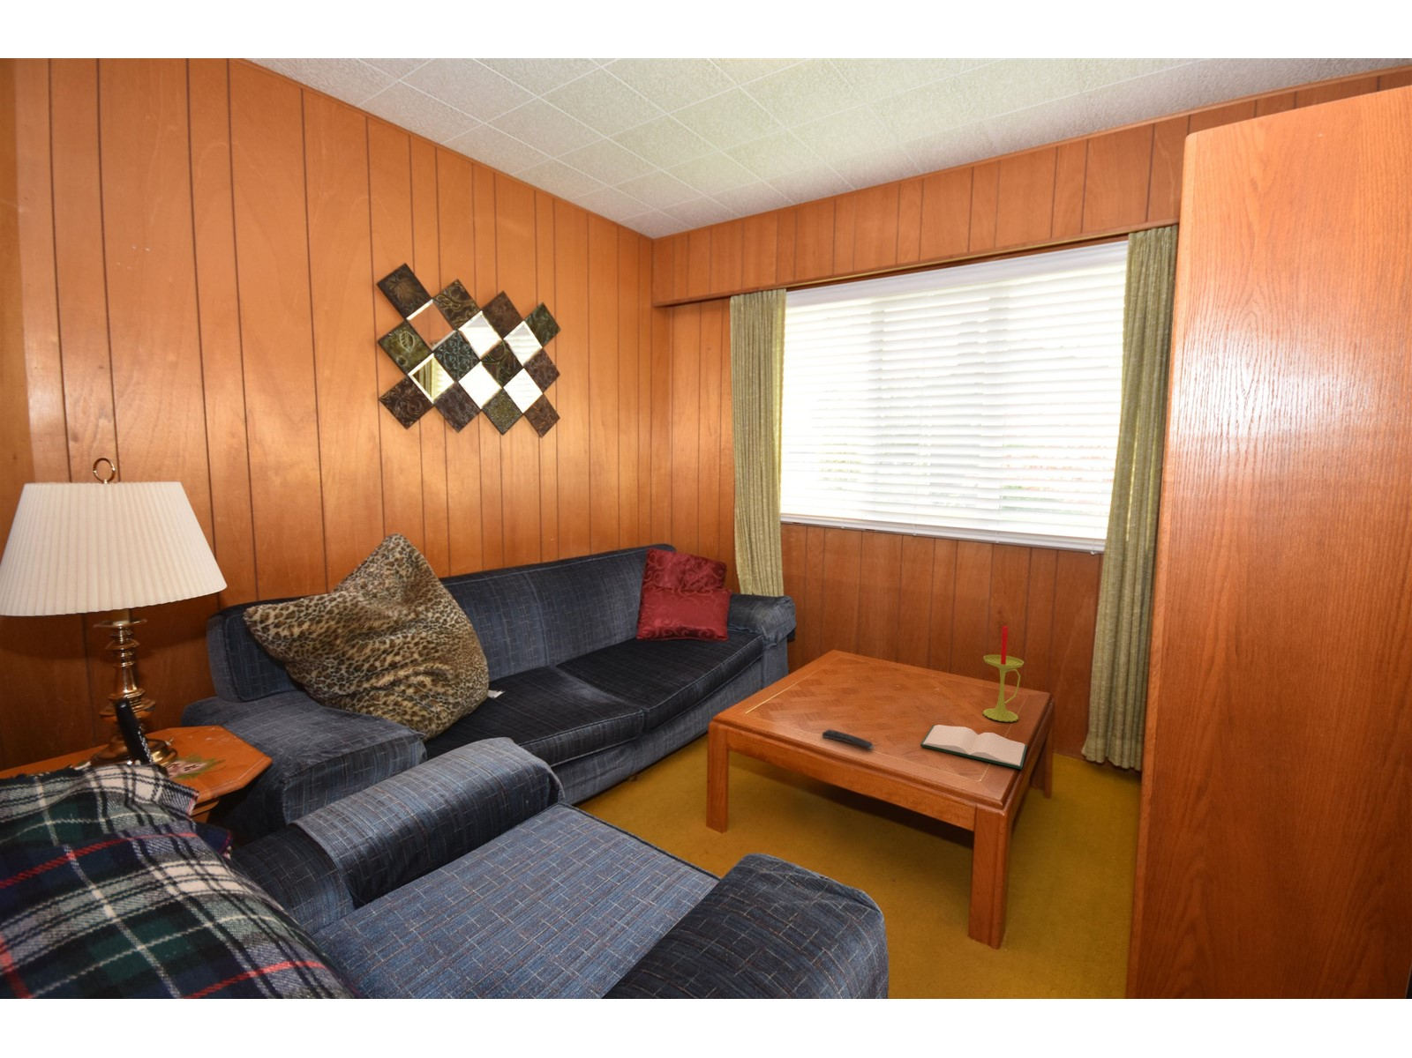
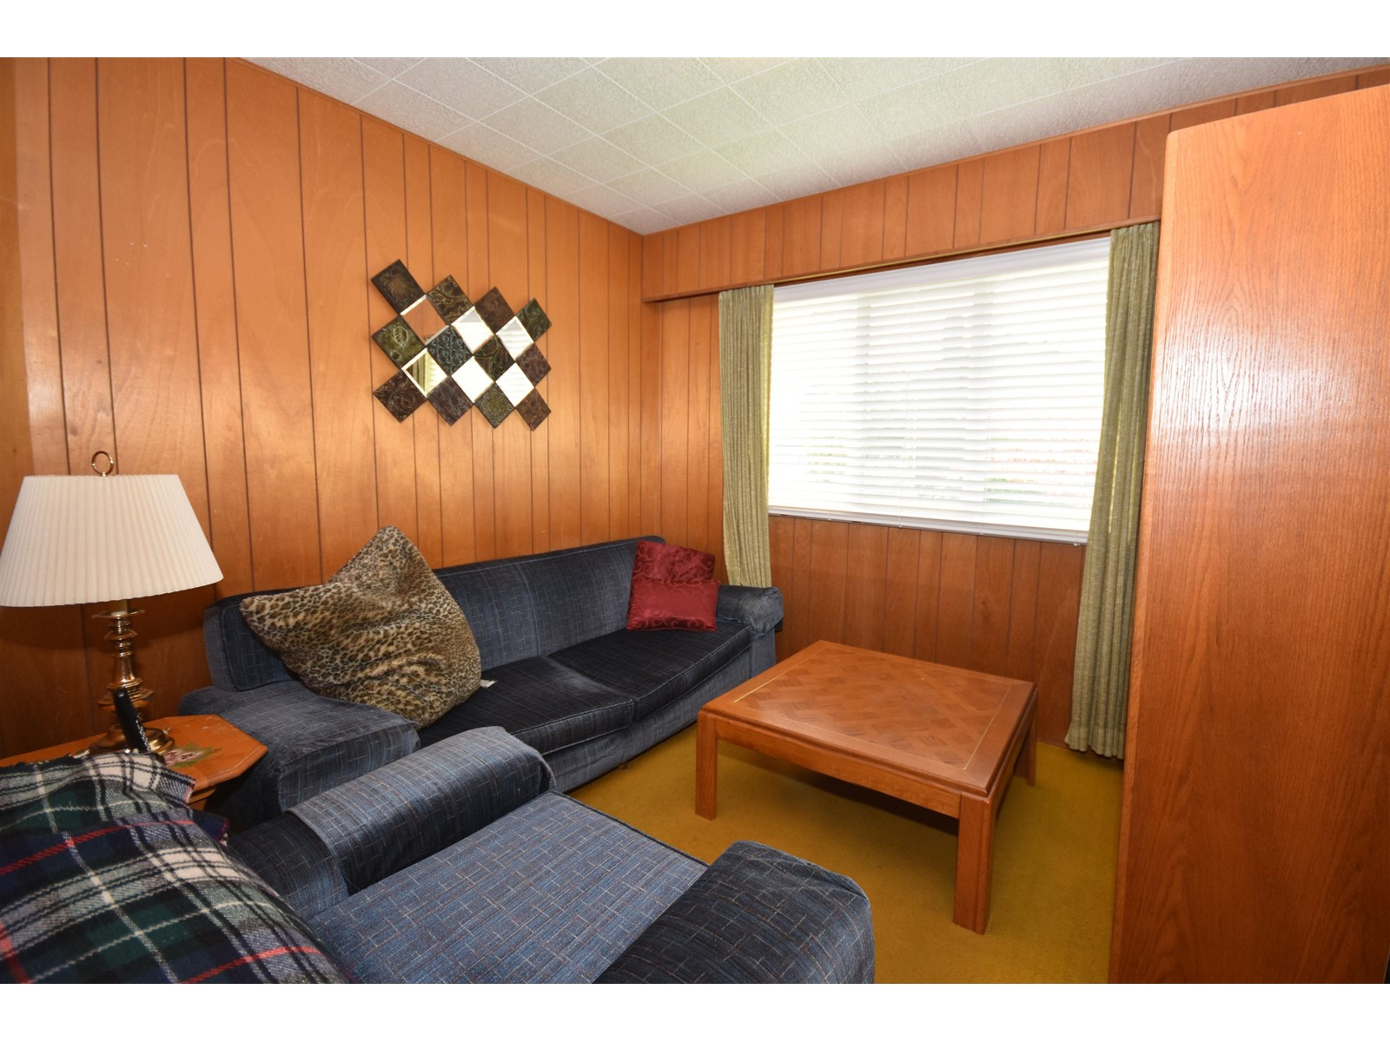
- candle (1003, 669)
- hardback book (974, 742)
- remote control (848, 739)
